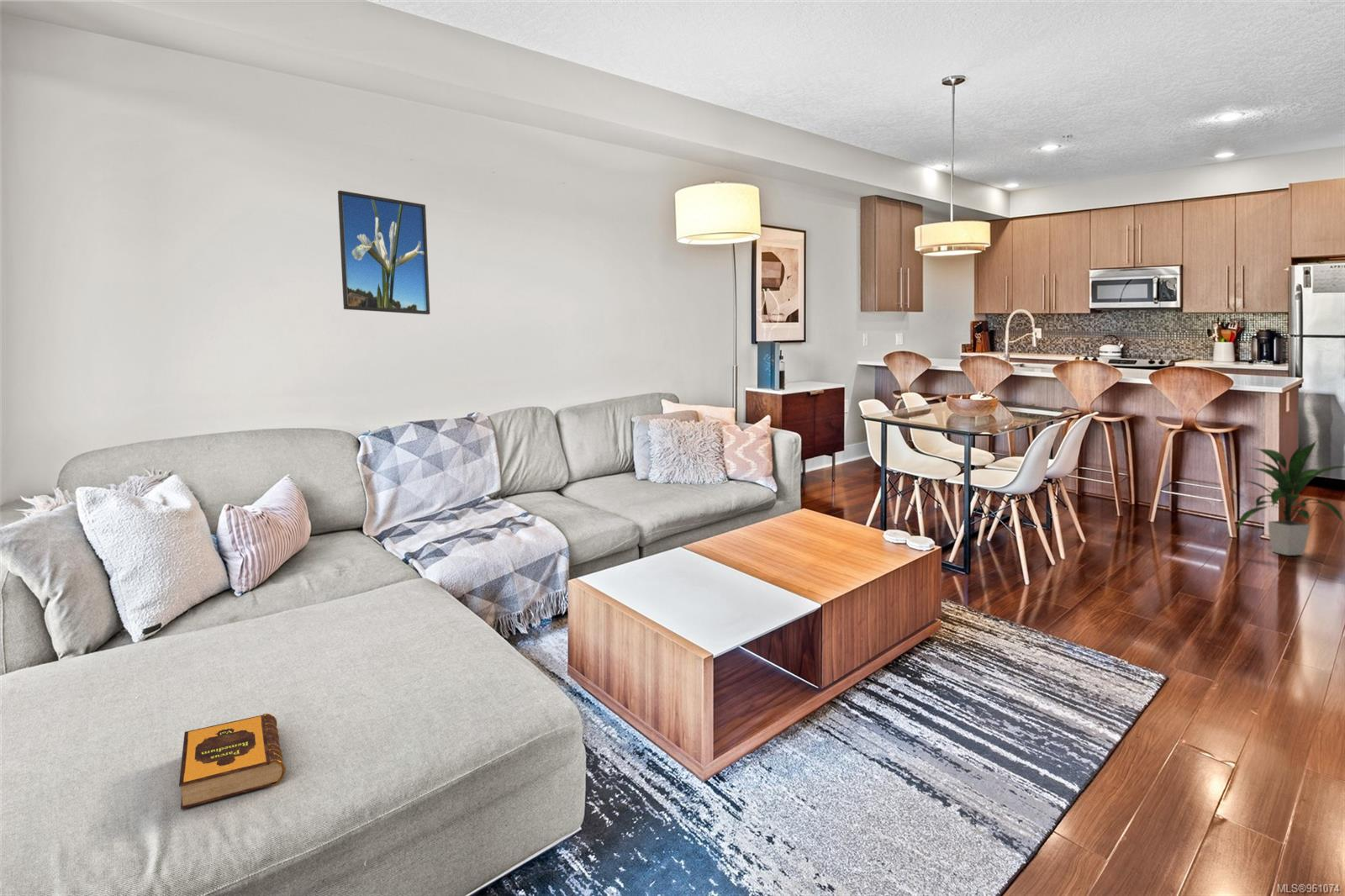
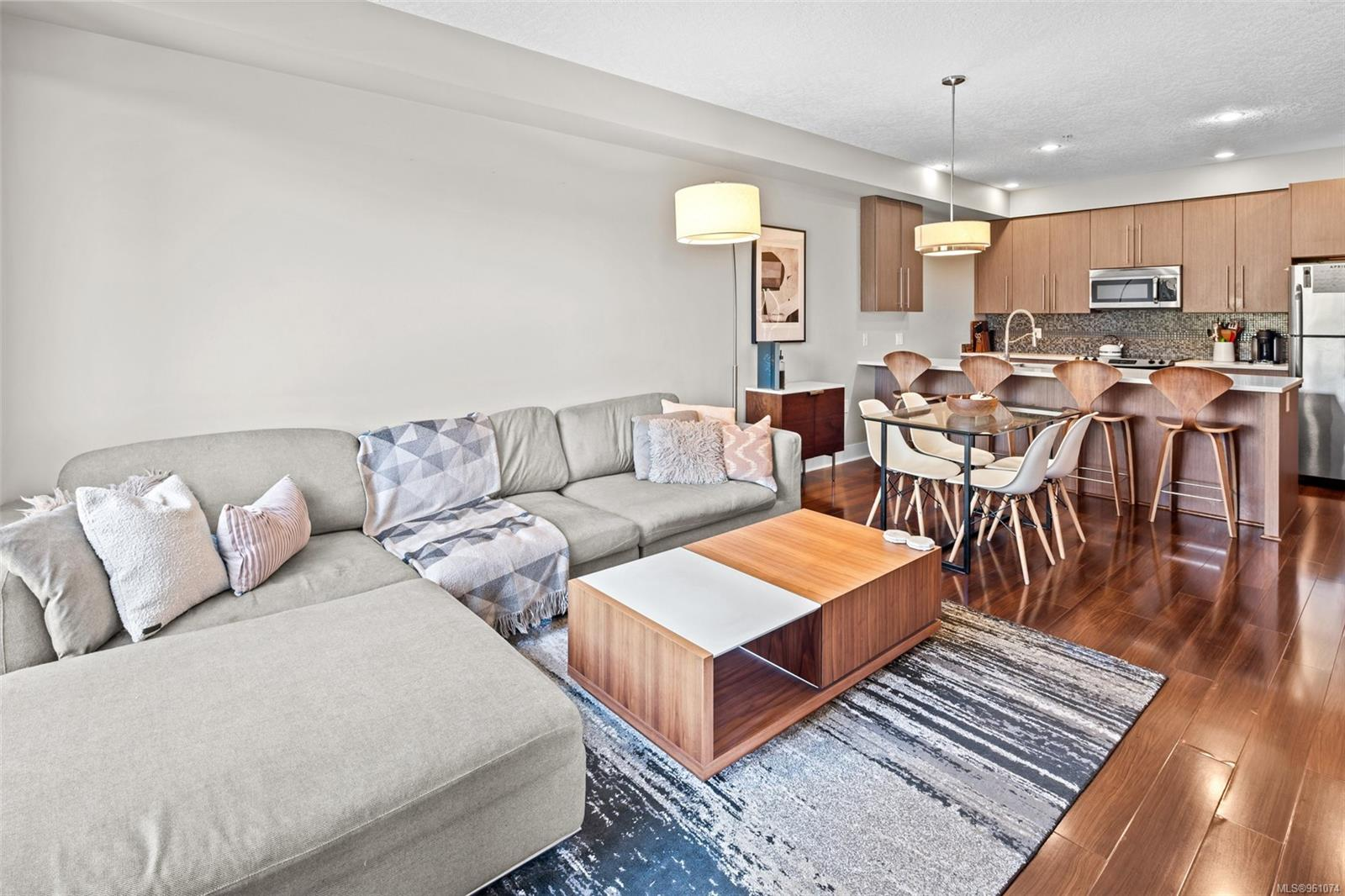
- hardback book (233, 756)
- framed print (386, 255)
- indoor plant (1284, 496)
